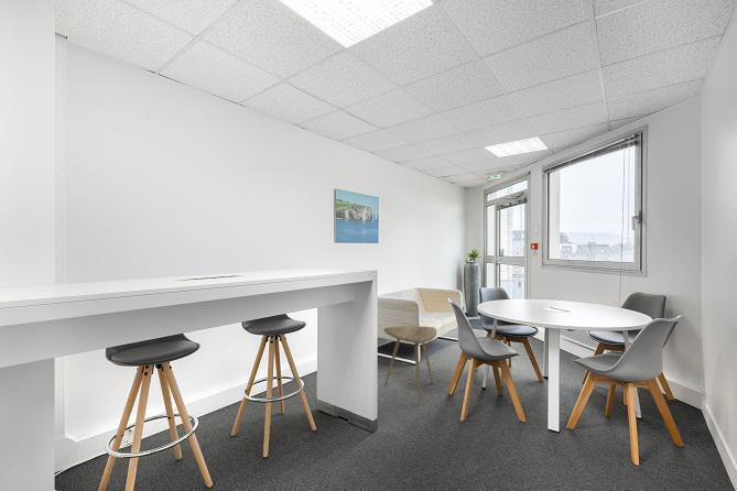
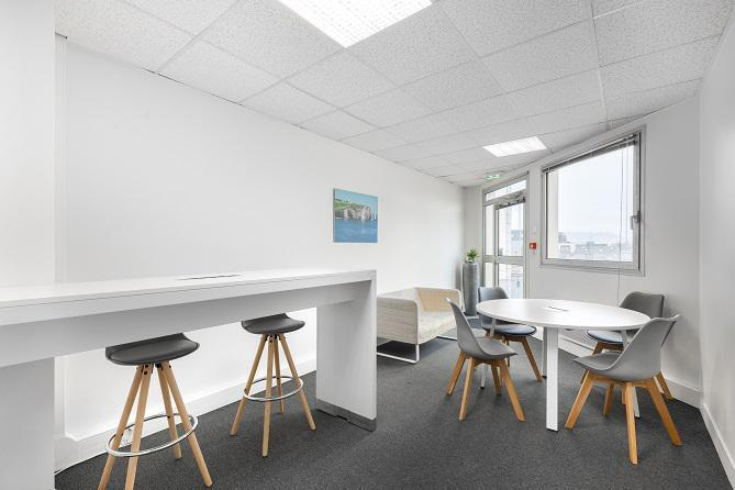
- side table (415, 361)
